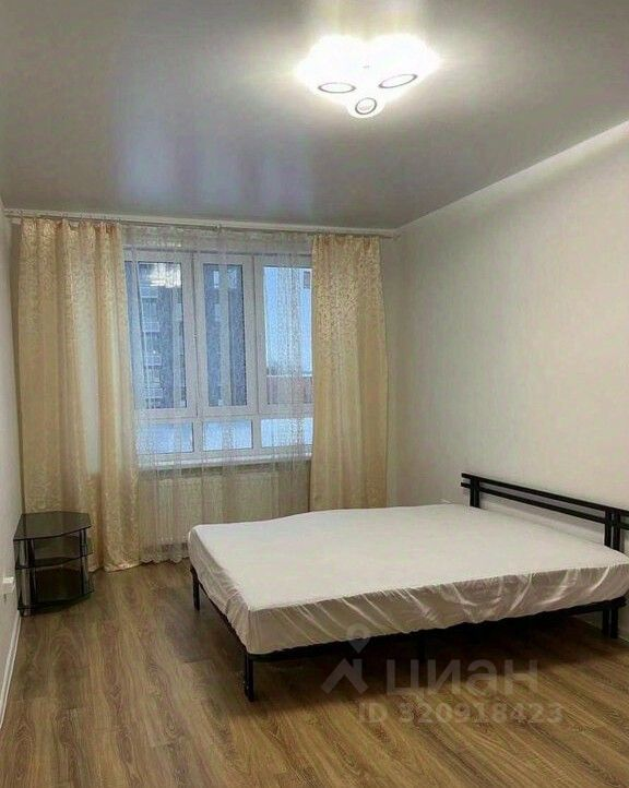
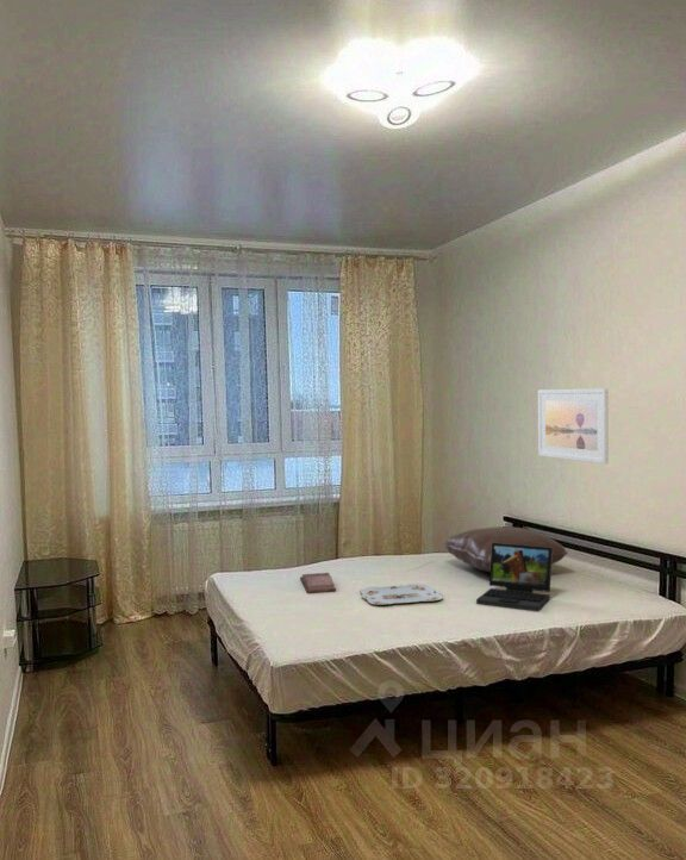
+ hardback book (317, 579)
+ laptop (514, 574)
+ pillow (503, 543)
+ serving tray (400, 594)
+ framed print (570, 424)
